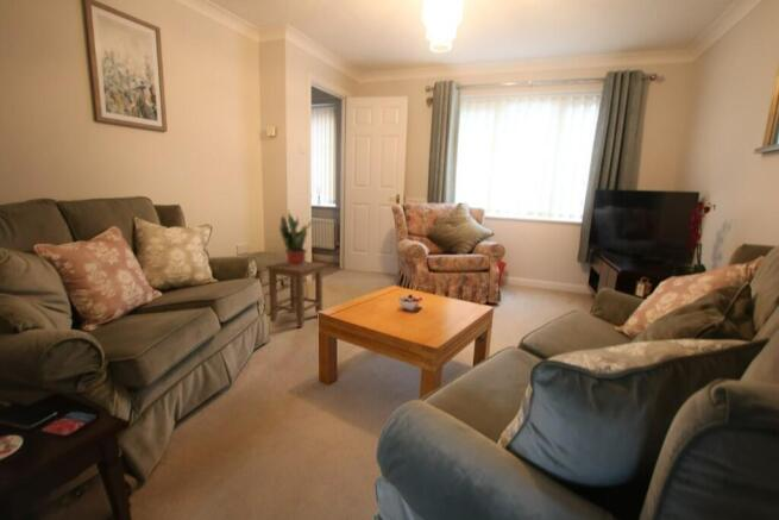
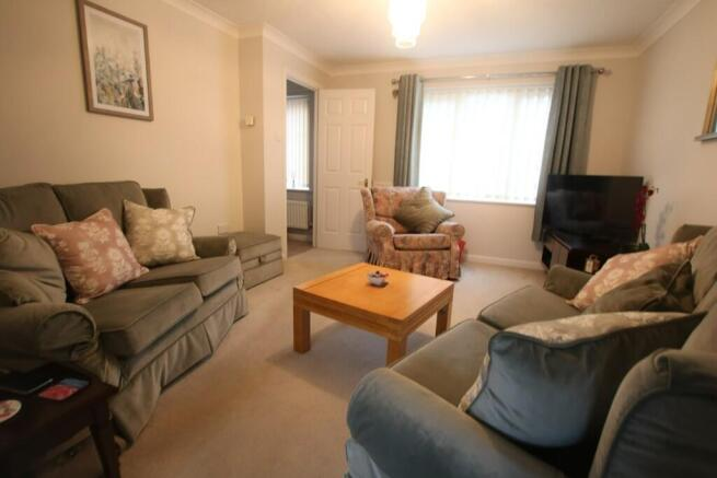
- stool (296, 292)
- potted plant (299, 237)
